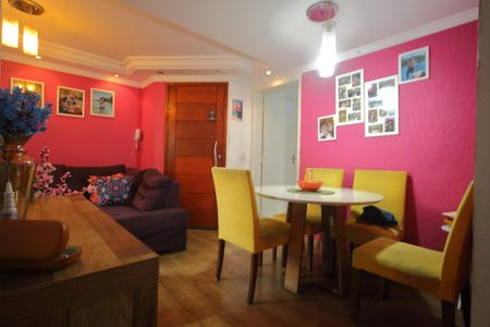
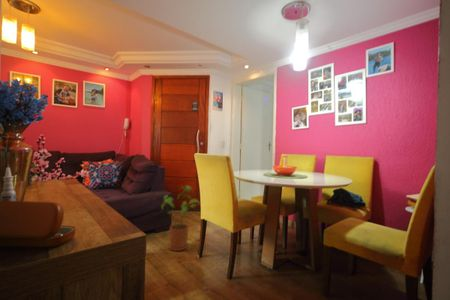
+ house plant (182, 216)
